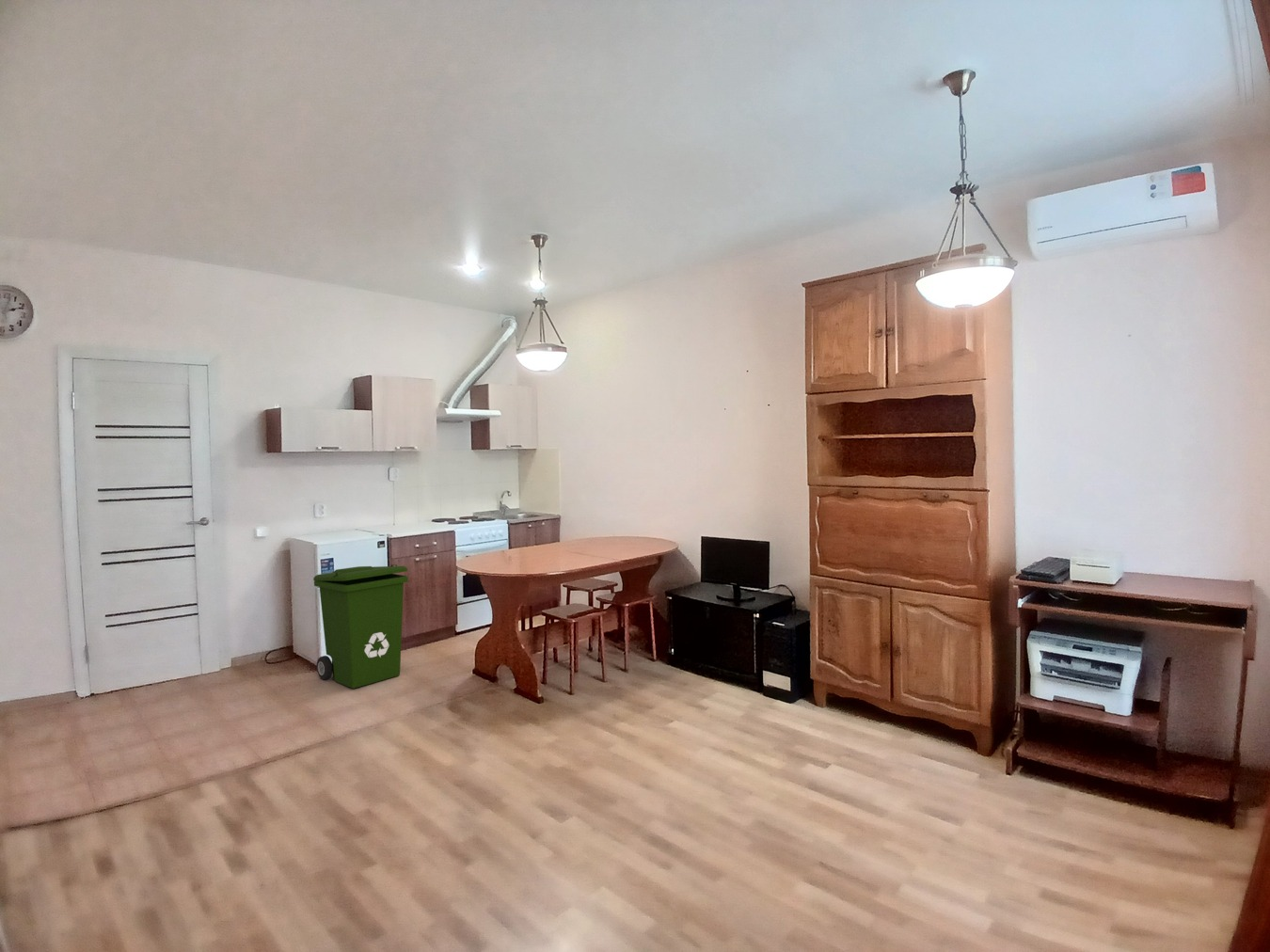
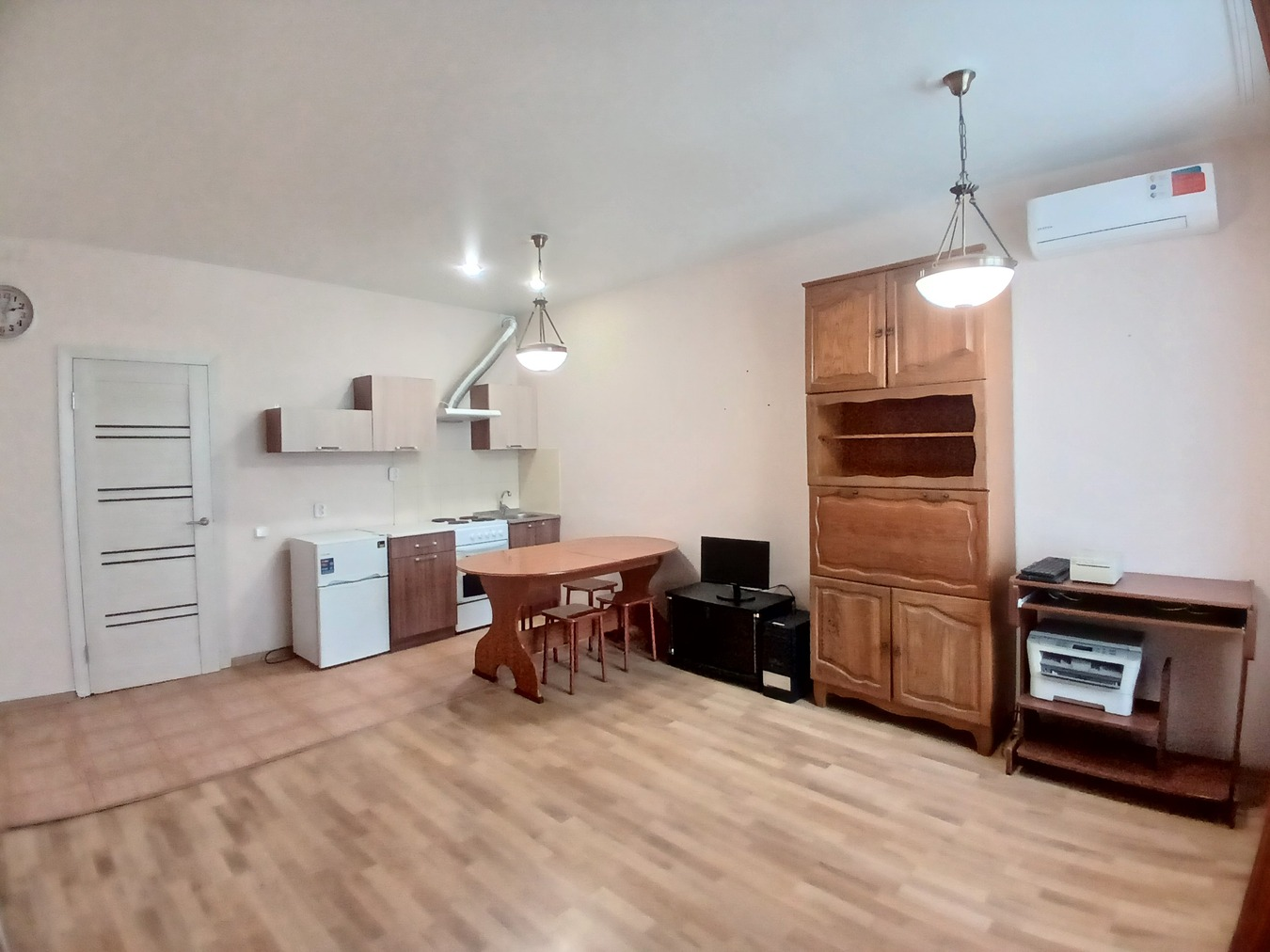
- recycling bin (360, 621)
